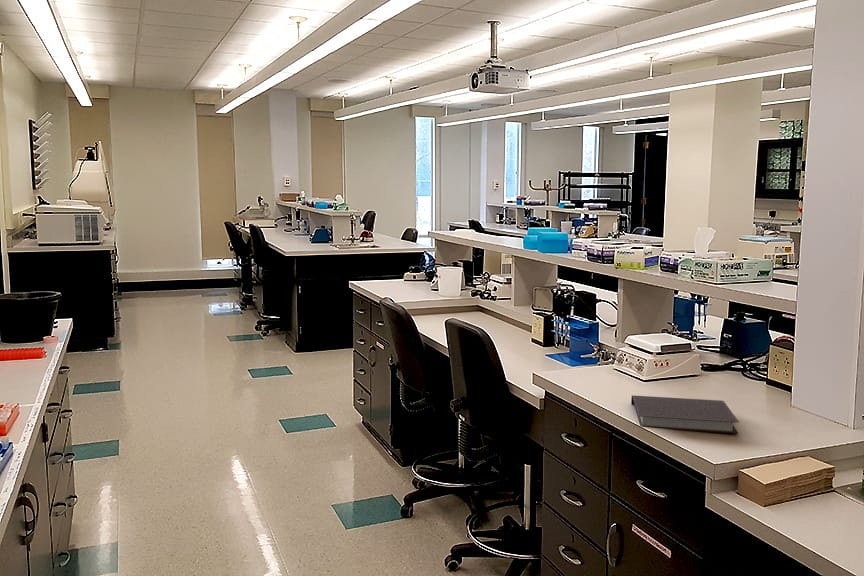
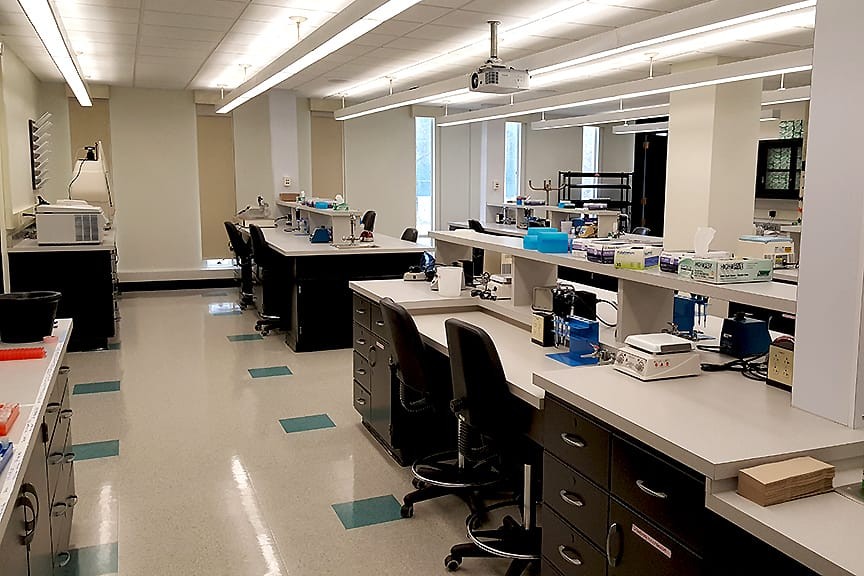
- notebook (681, 412)
